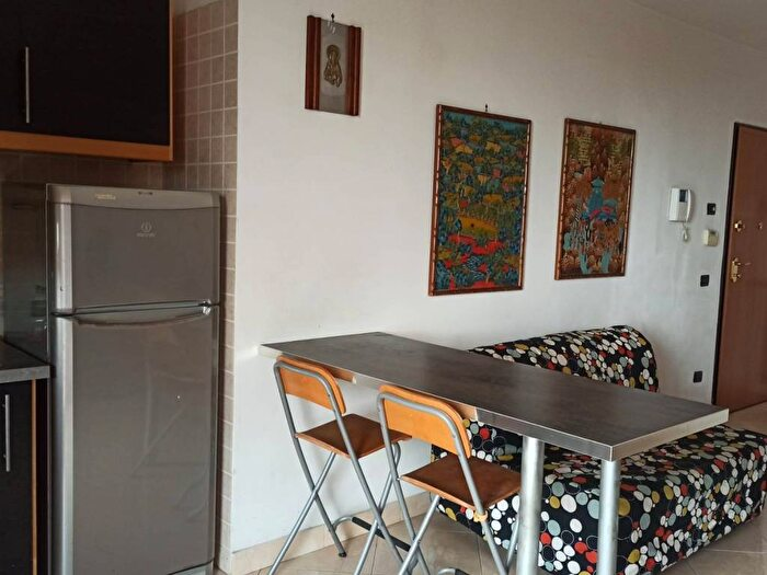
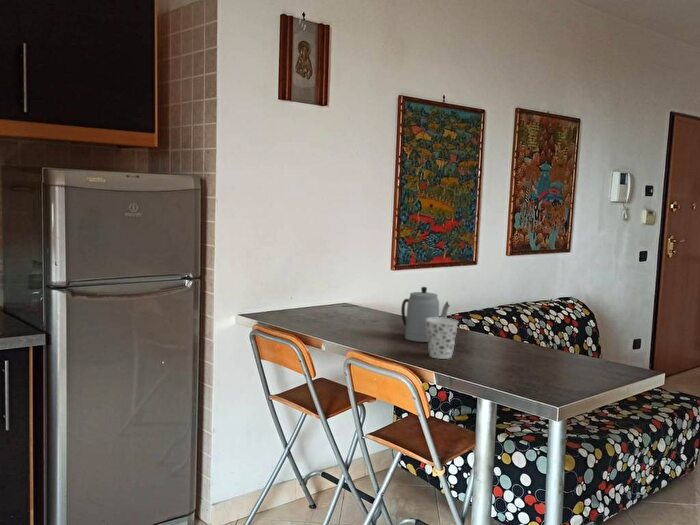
+ teapot (424, 313)
+ cup (441, 338)
